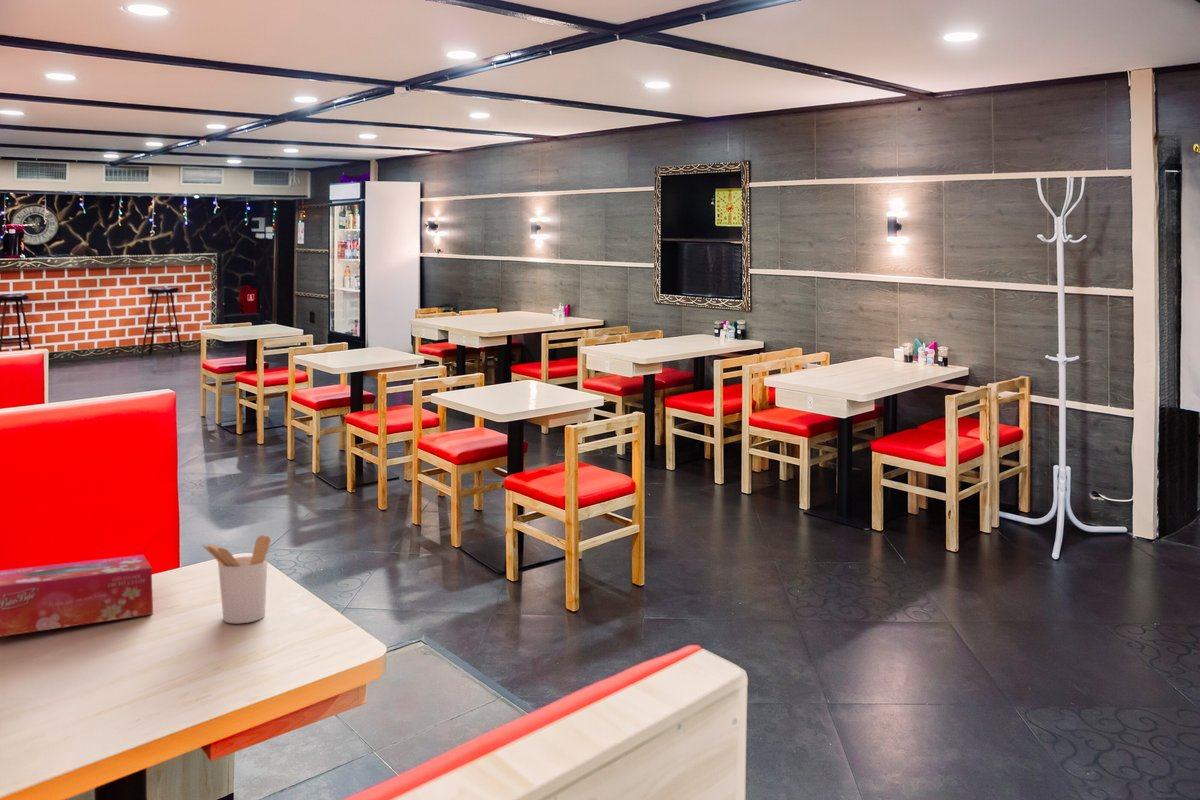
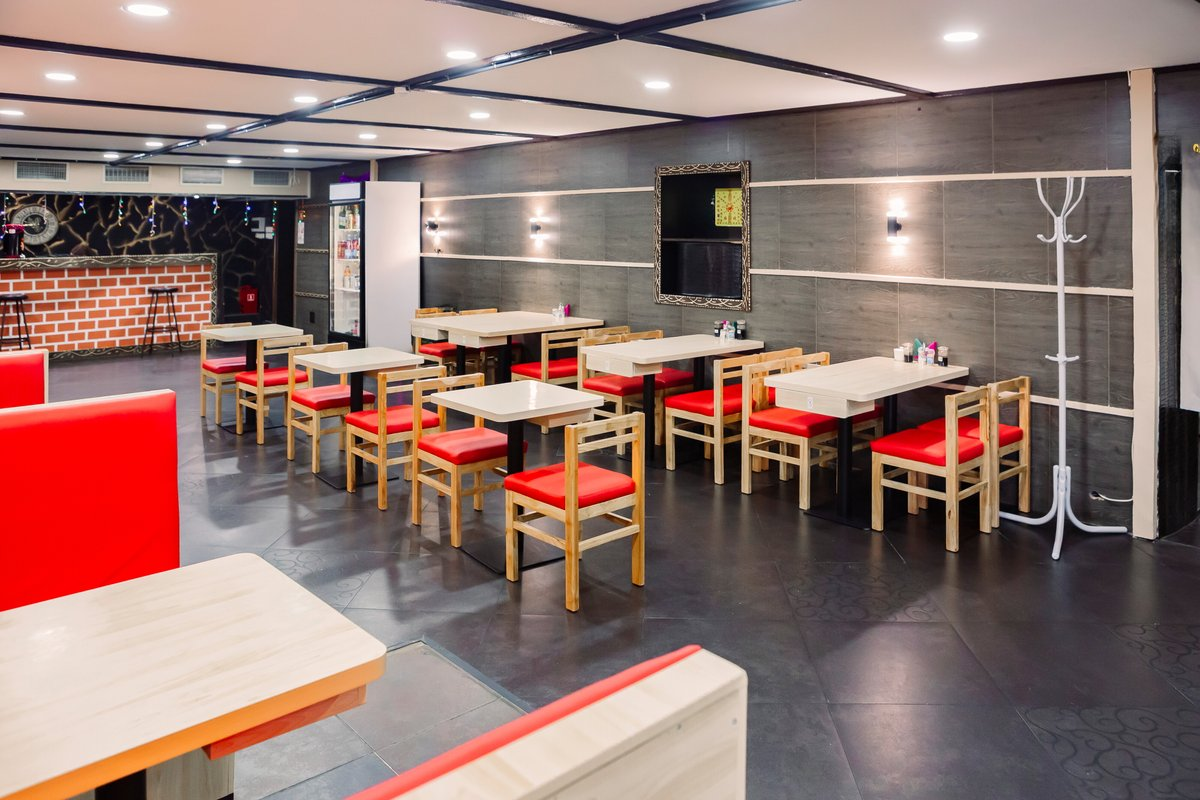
- tissue box (70, 593)
- utensil holder (235, 578)
